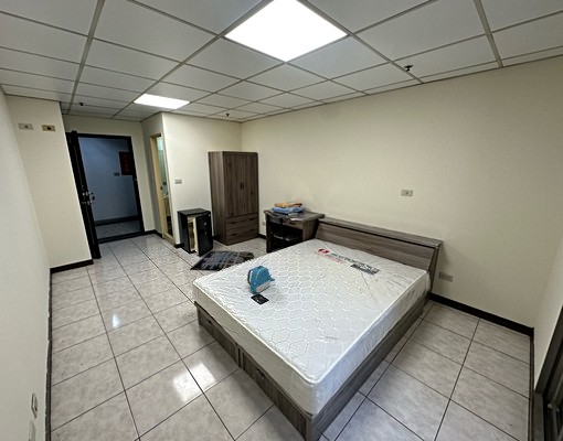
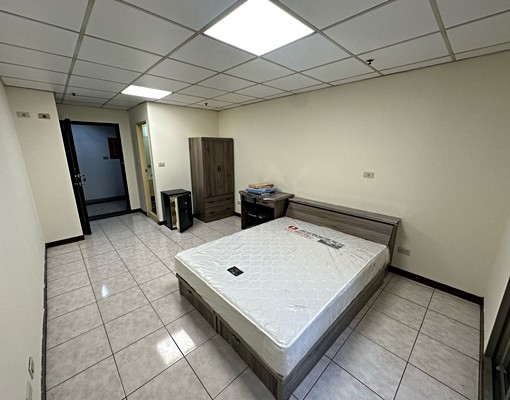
- rug (226, 258)
- backpack (259, 276)
